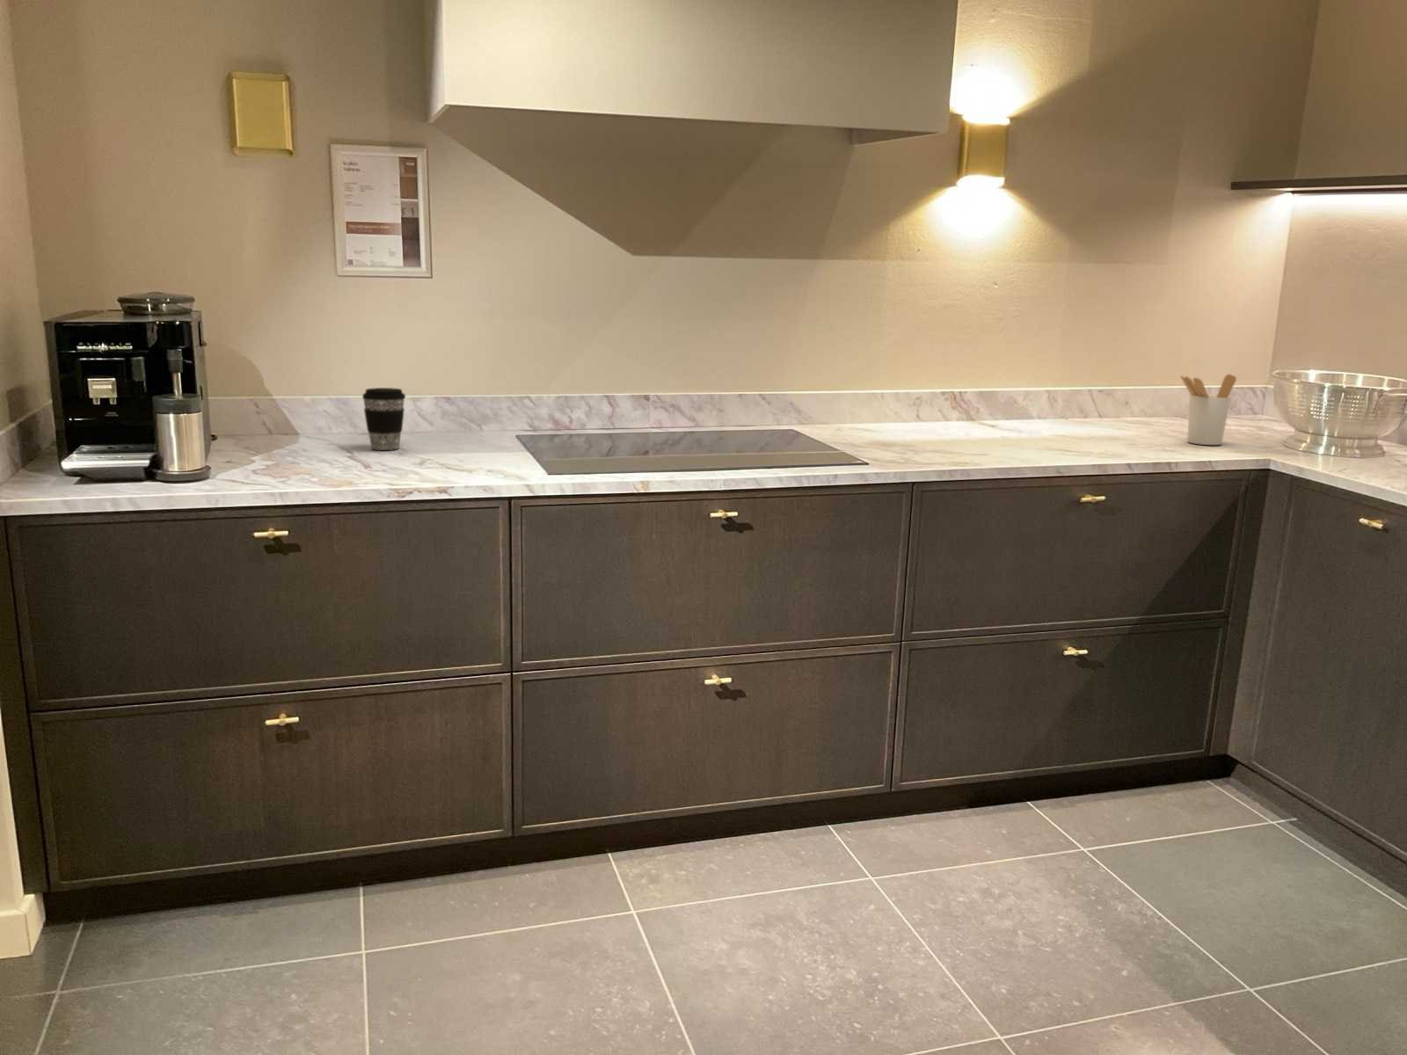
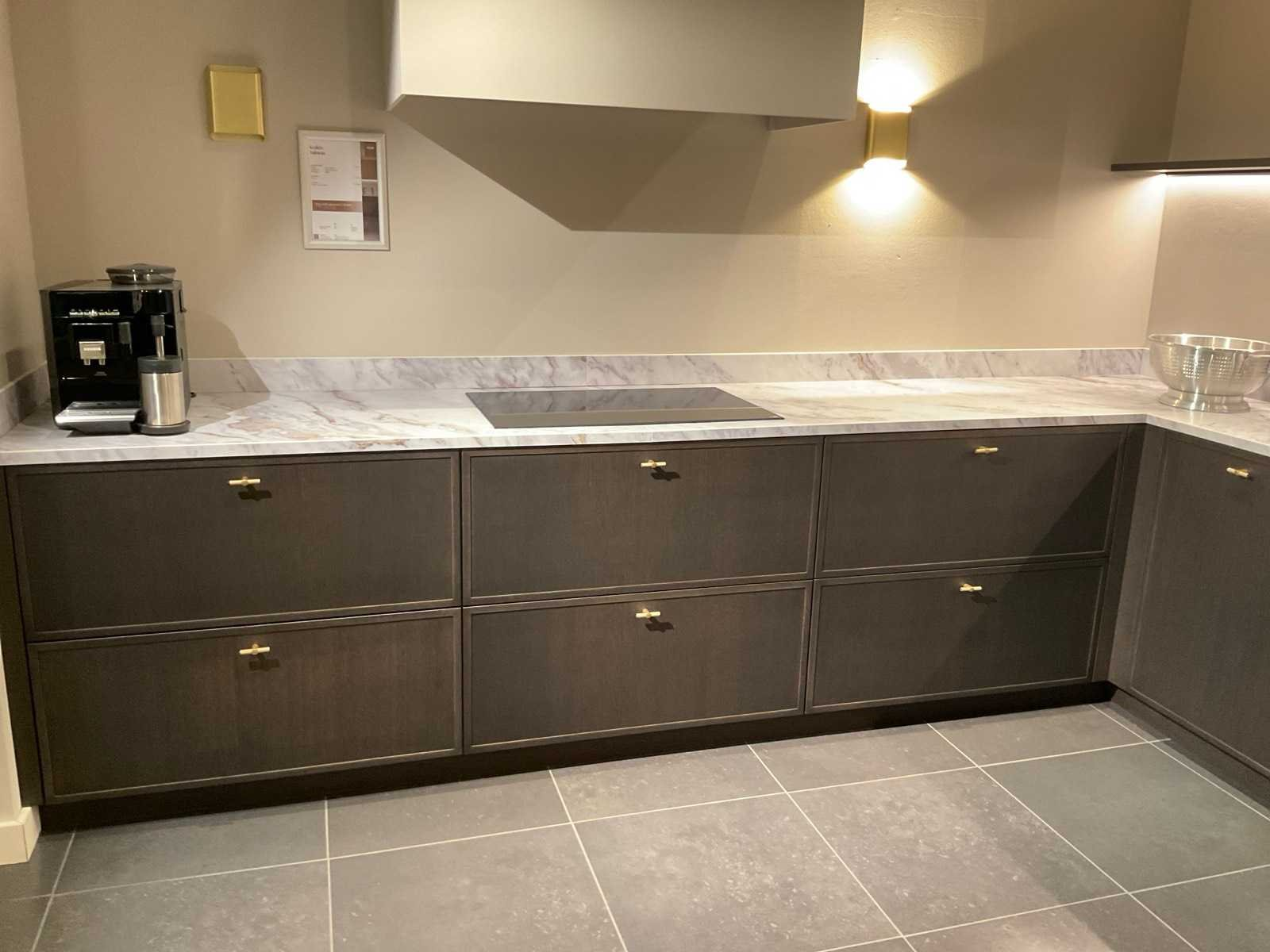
- coffee cup (384, 419)
- utensil holder (1202, 408)
